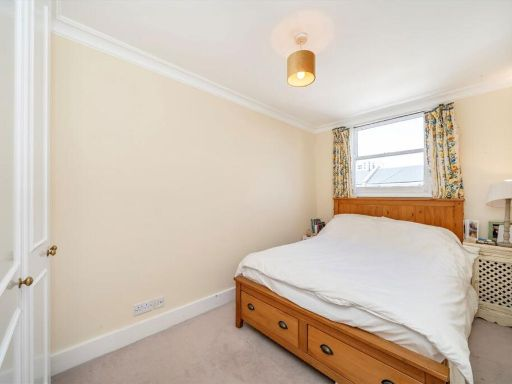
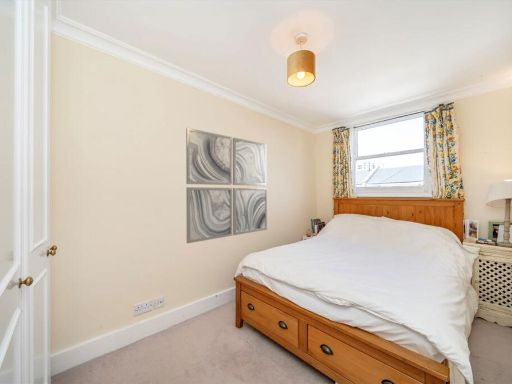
+ wall art (233, 184)
